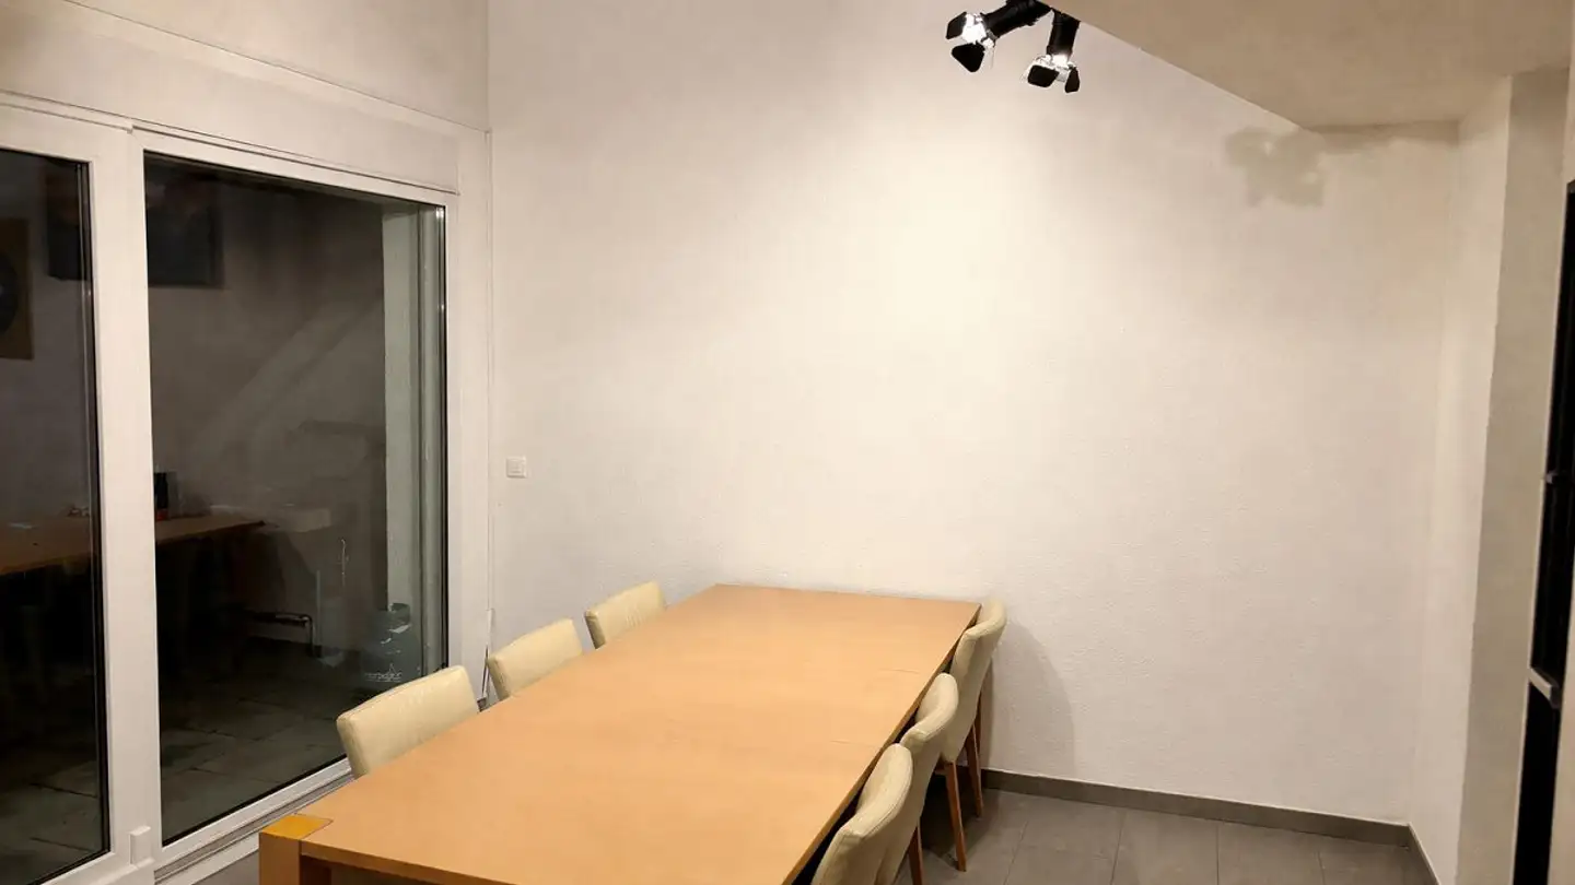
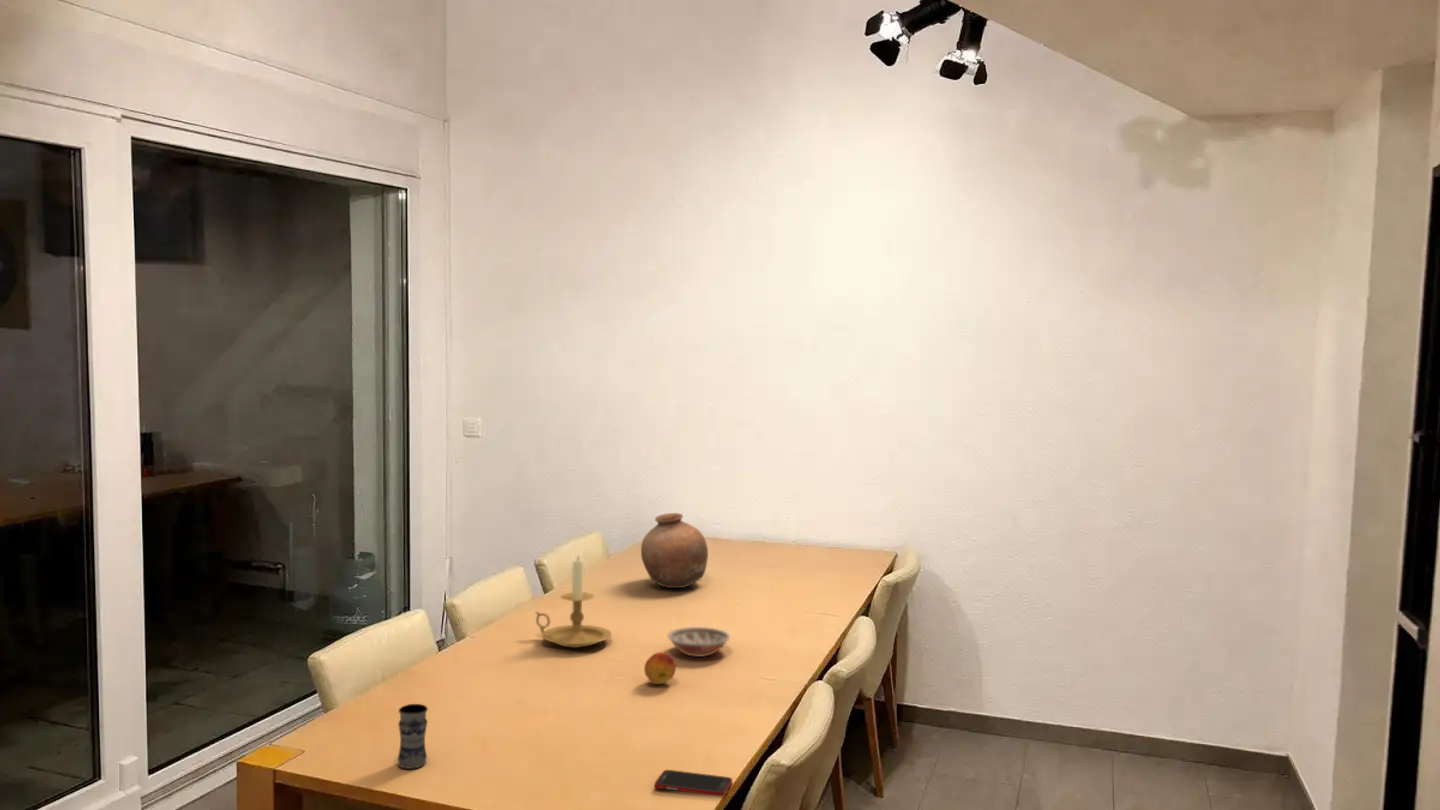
+ pottery (674, 550)
+ jar (412, 736)
+ bowl (698, 644)
+ candle holder (577, 599)
+ cell phone (693, 783)
+ fruit (659, 668)
